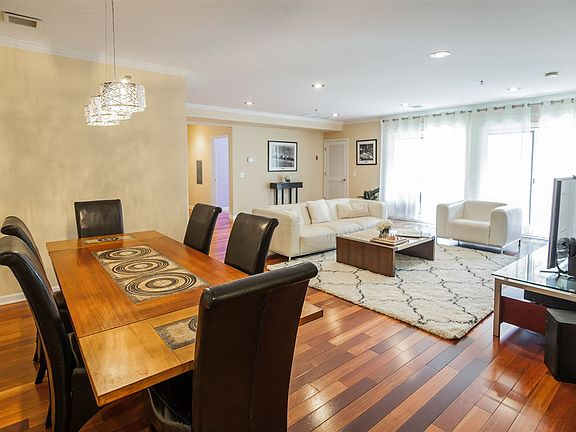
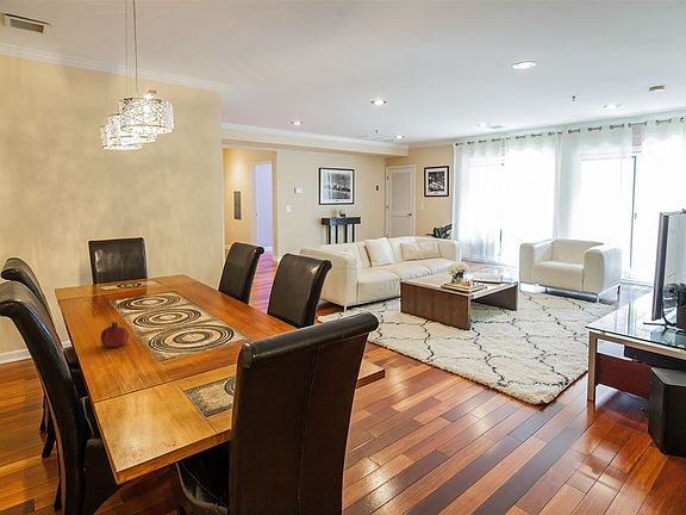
+ fruit (114, 333)
